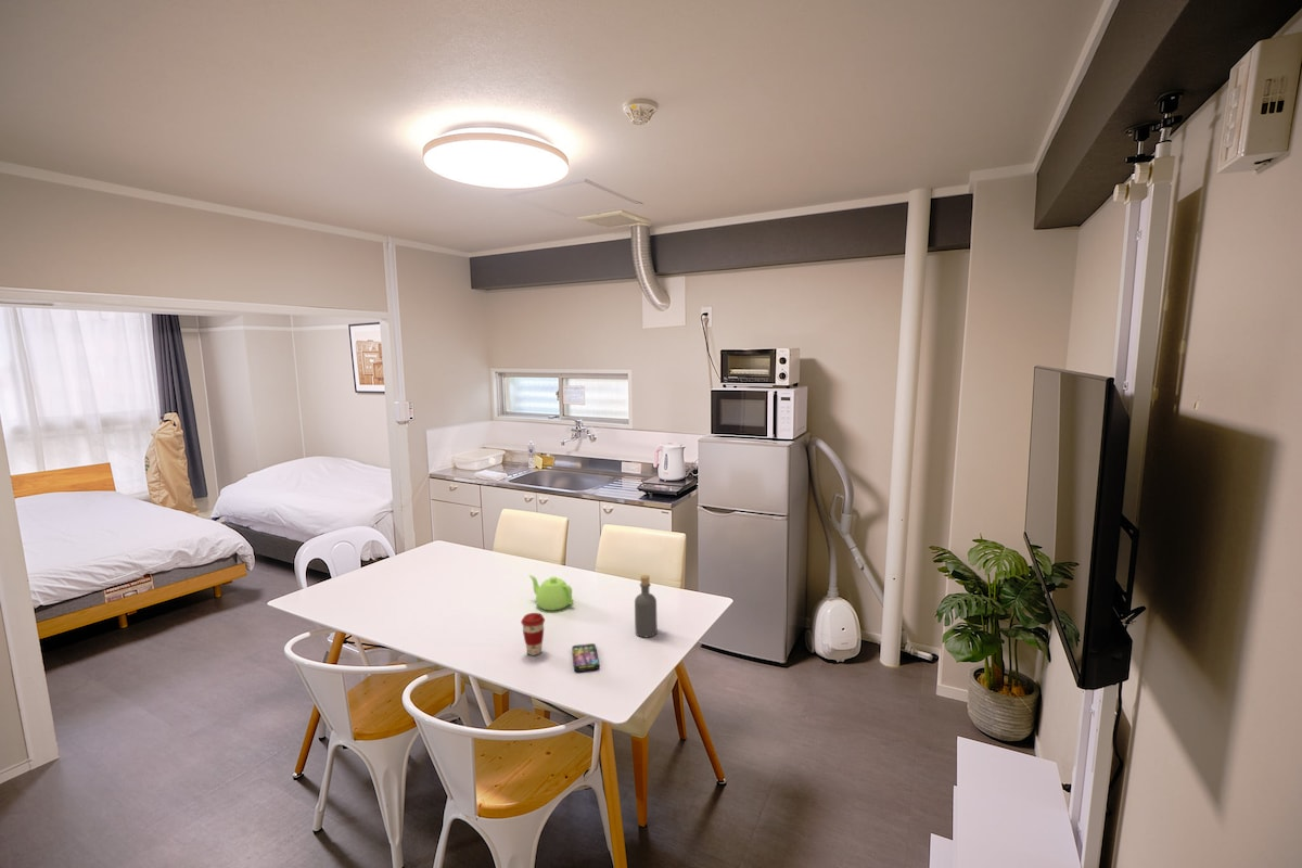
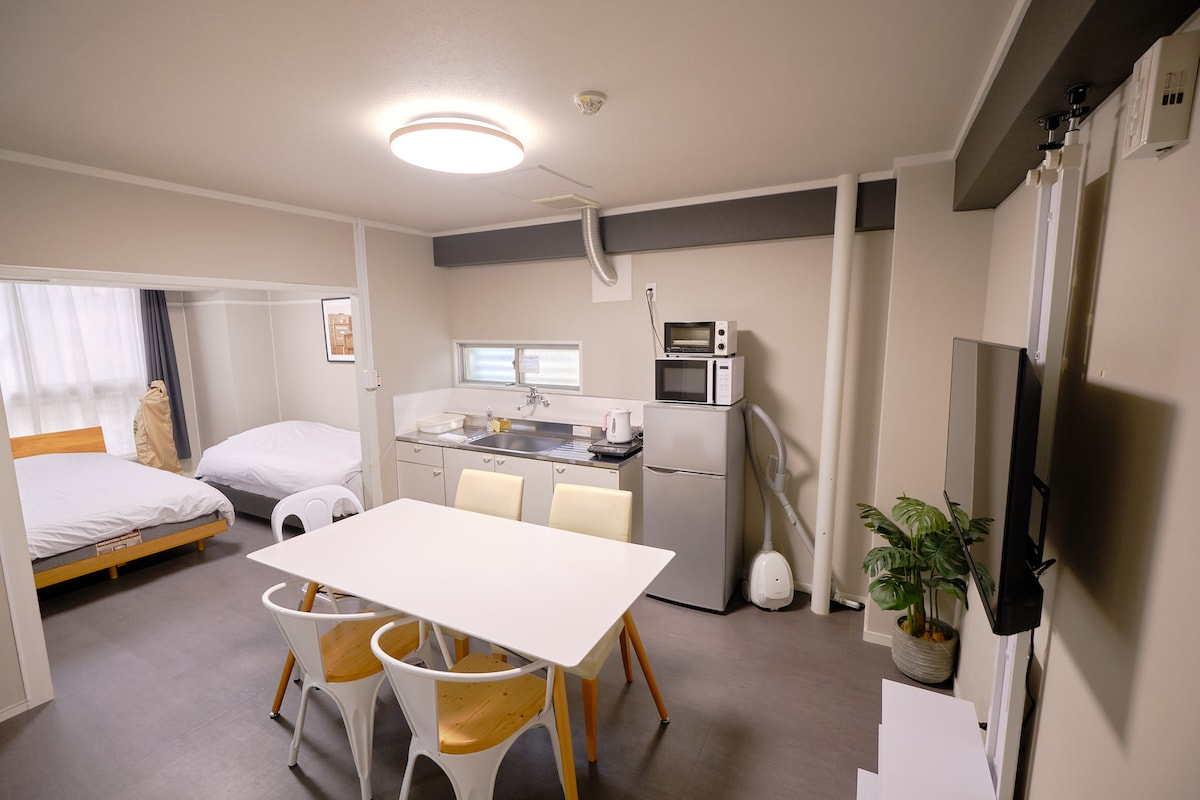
- bottle (646, 604)
- coffee cup (533, 634)
- teapot (551, 590)
- smartphone (585, 656)
